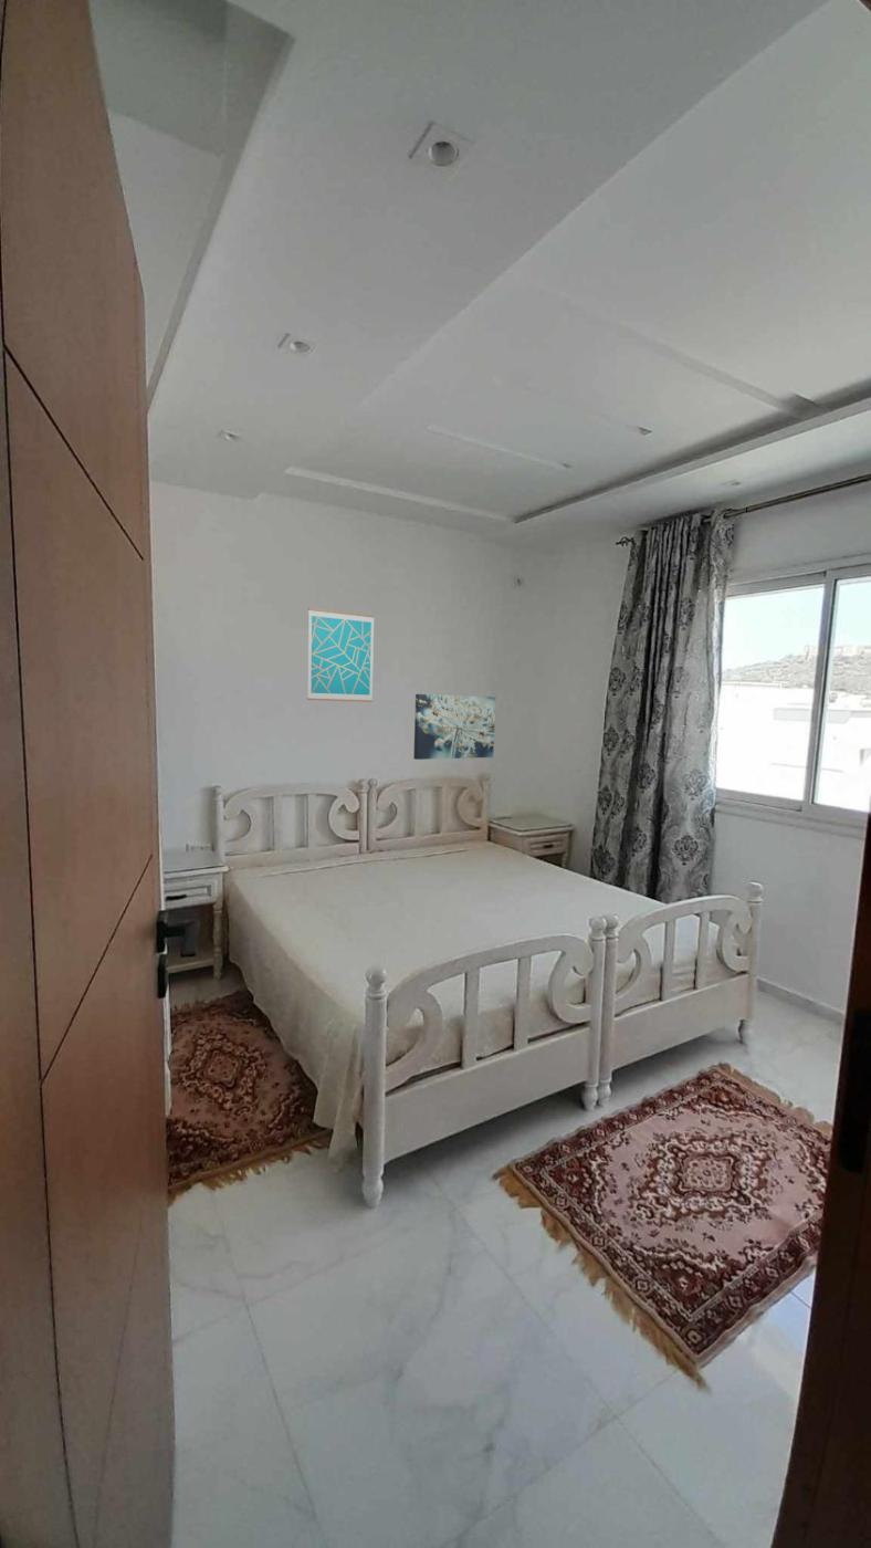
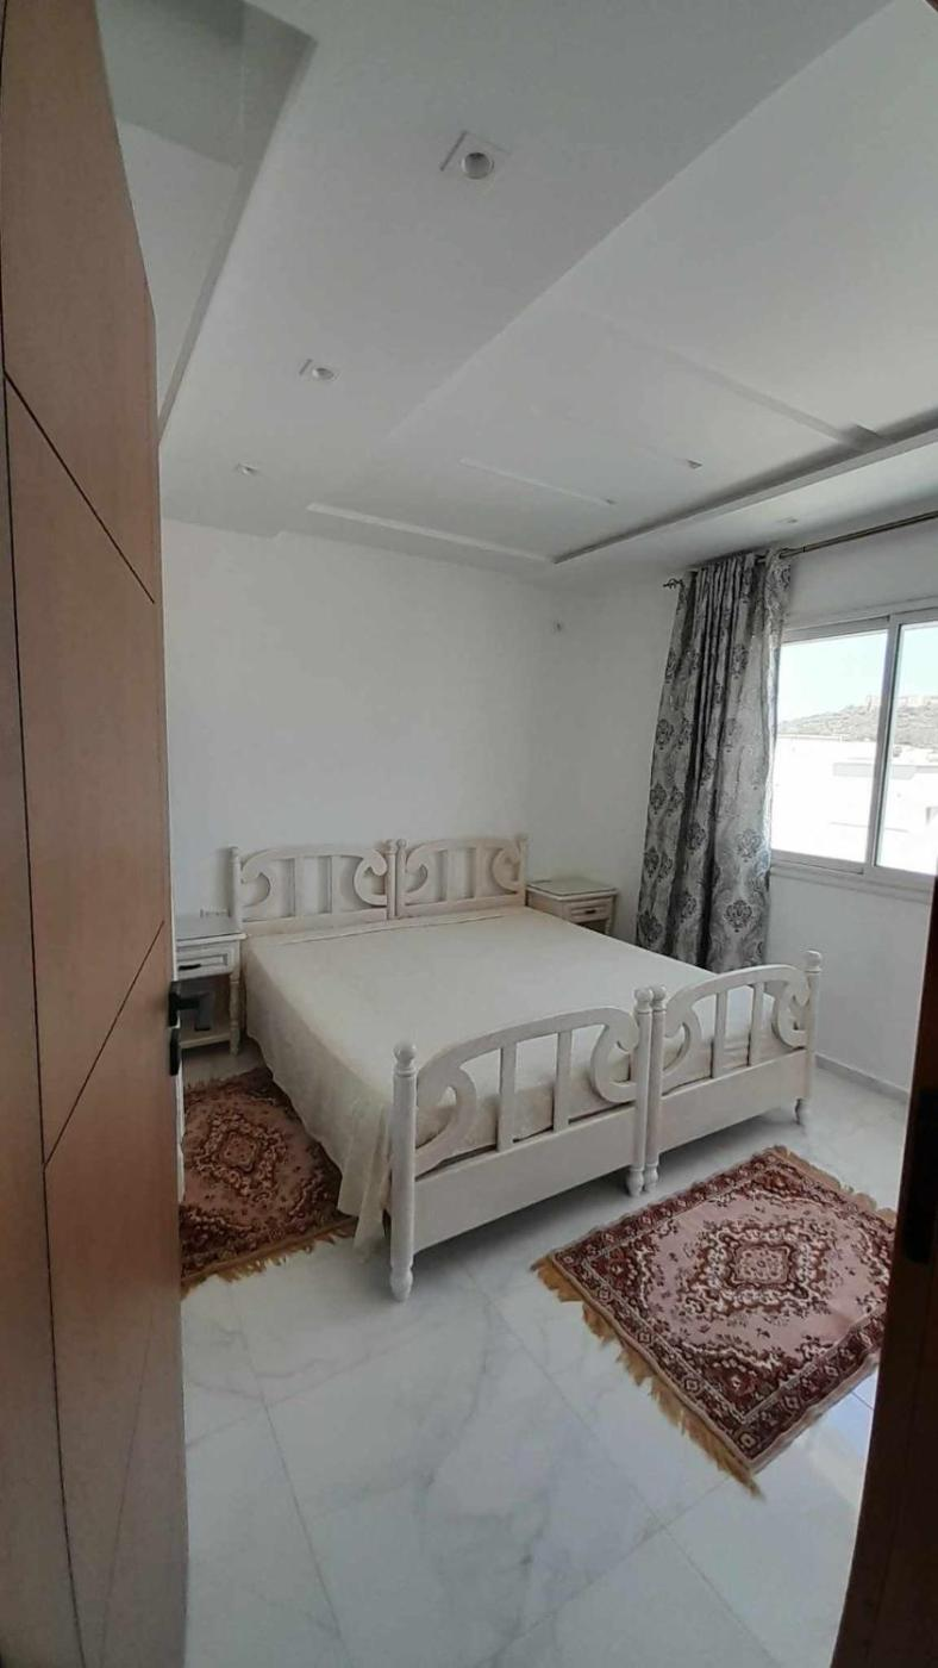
- wall art (342, 657)
- wall art (455, 726)
